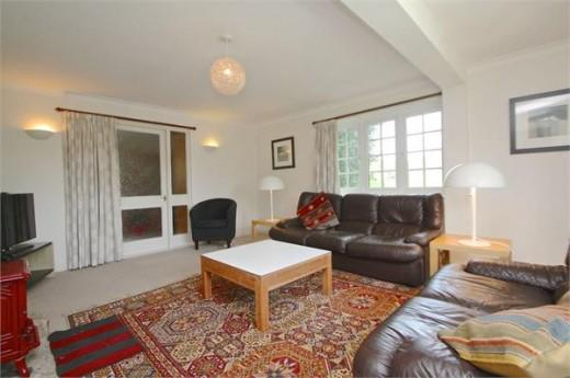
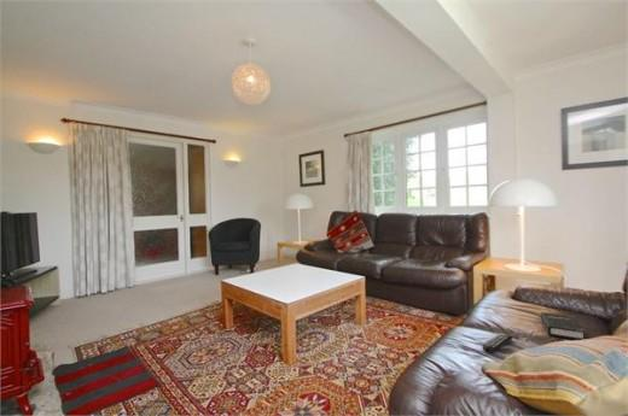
+ remote control (498, 342)
+ hardback book (560, 324)
